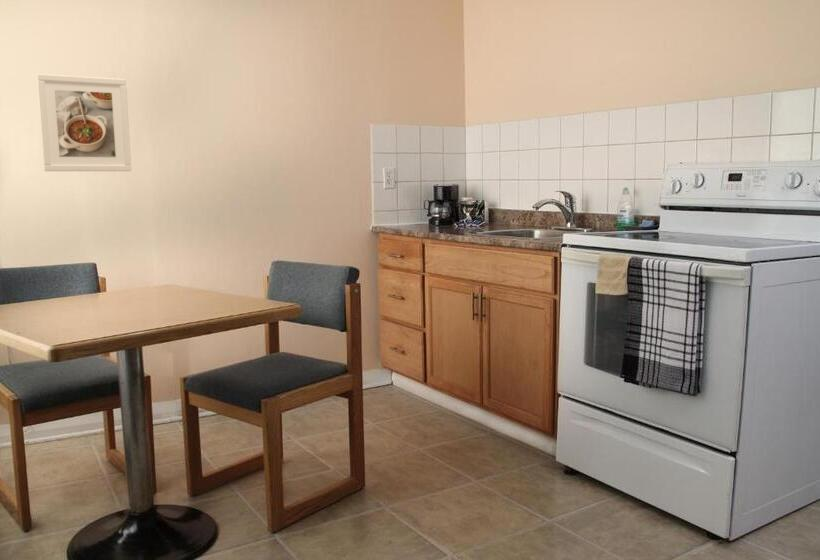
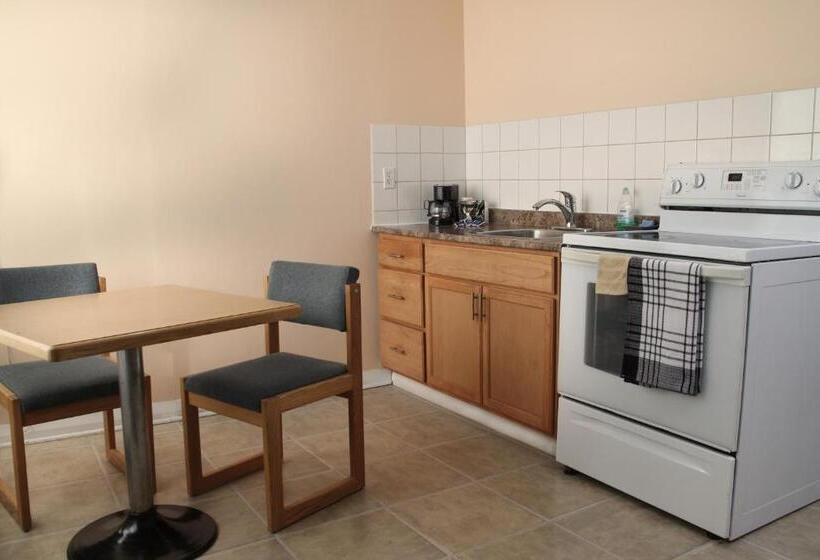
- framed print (85, 124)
